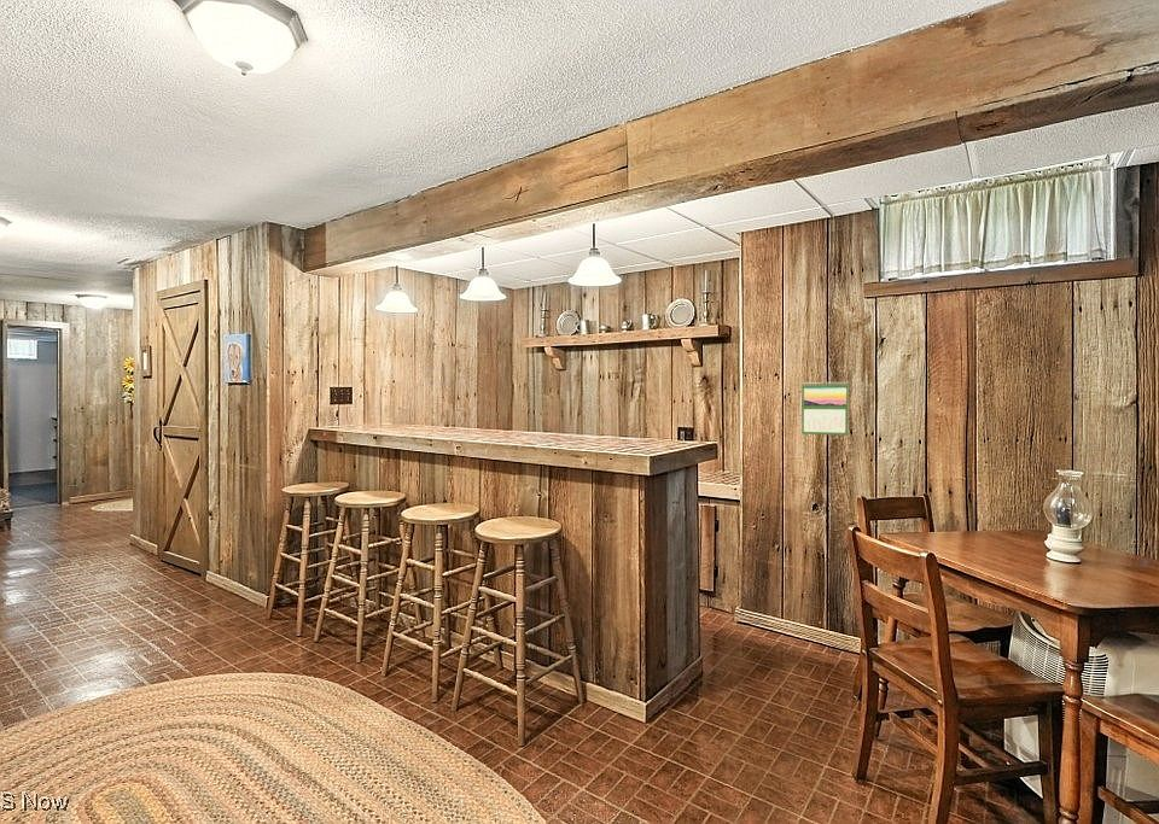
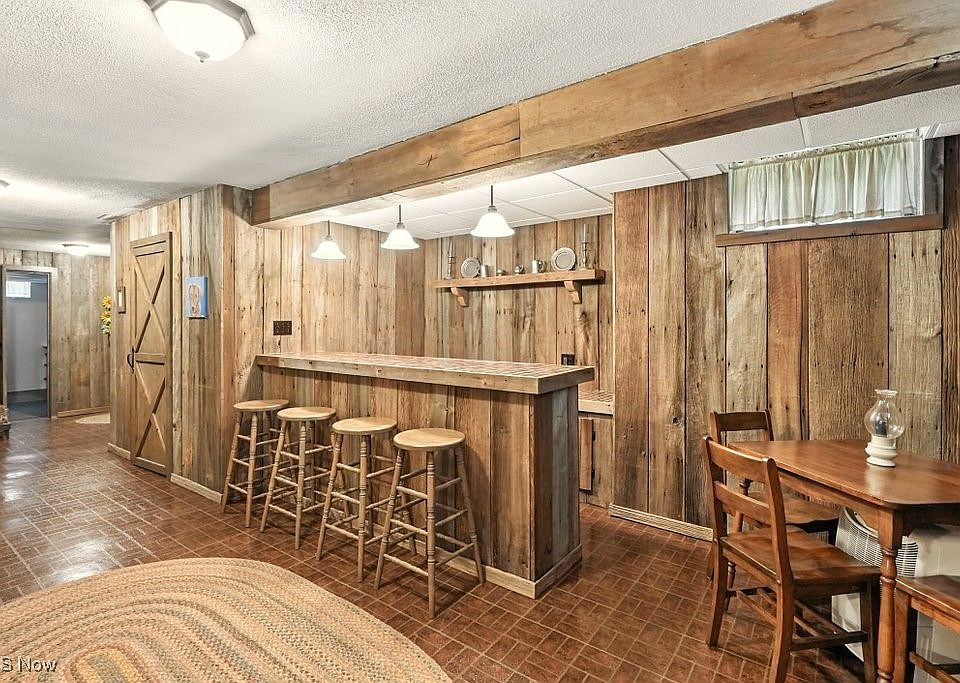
- calendar (825, 408)
